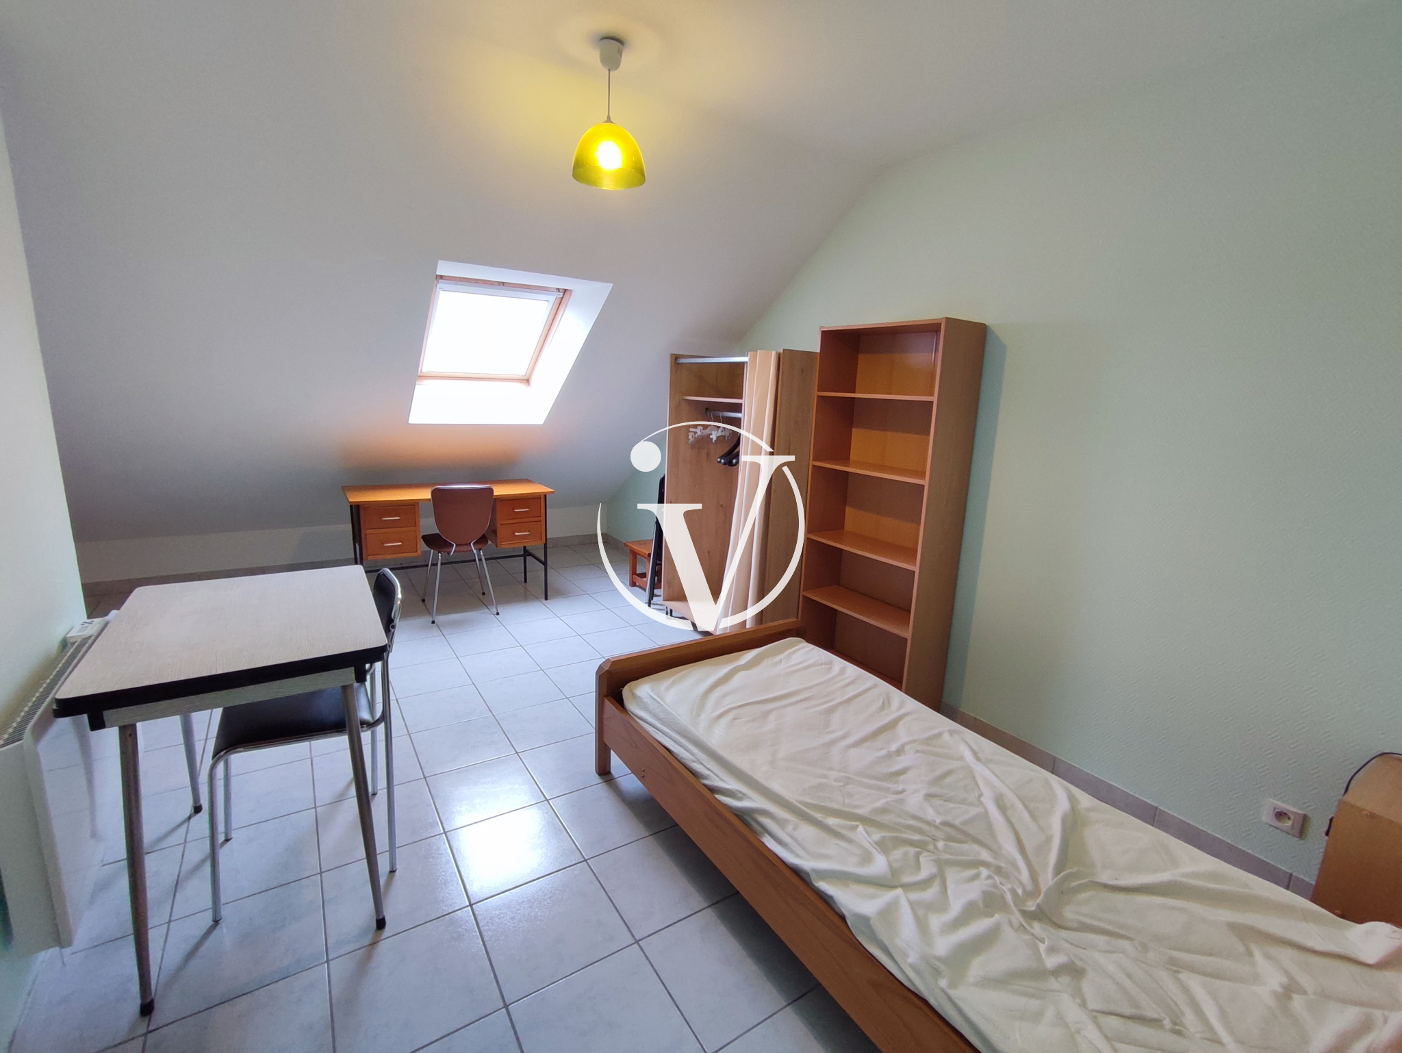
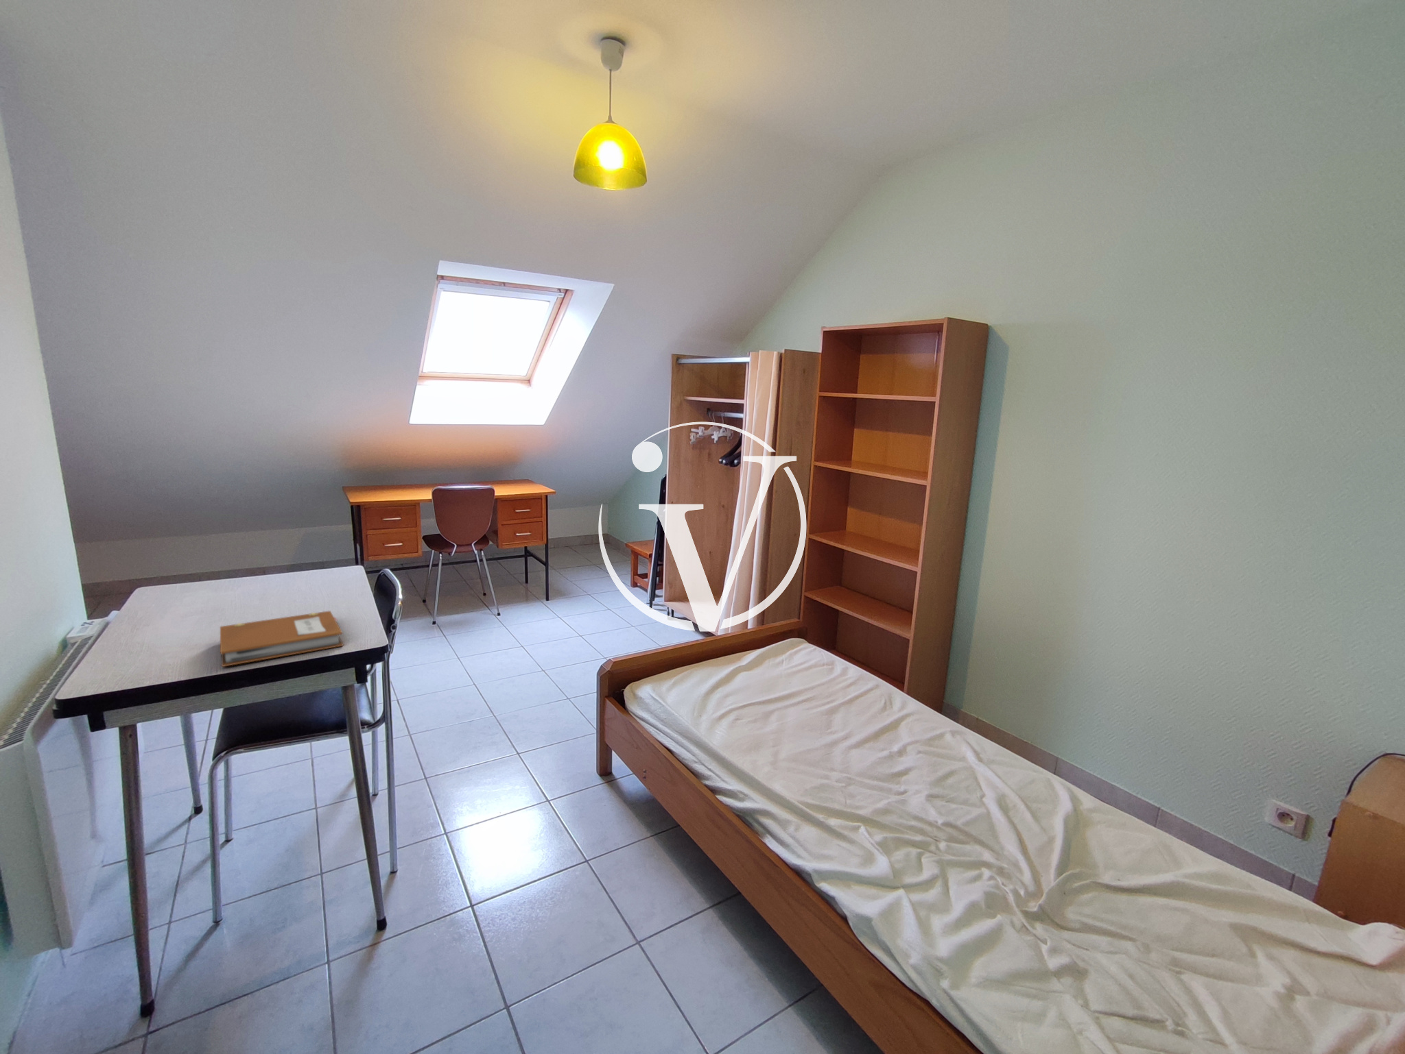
+ notebook (284, 634)
